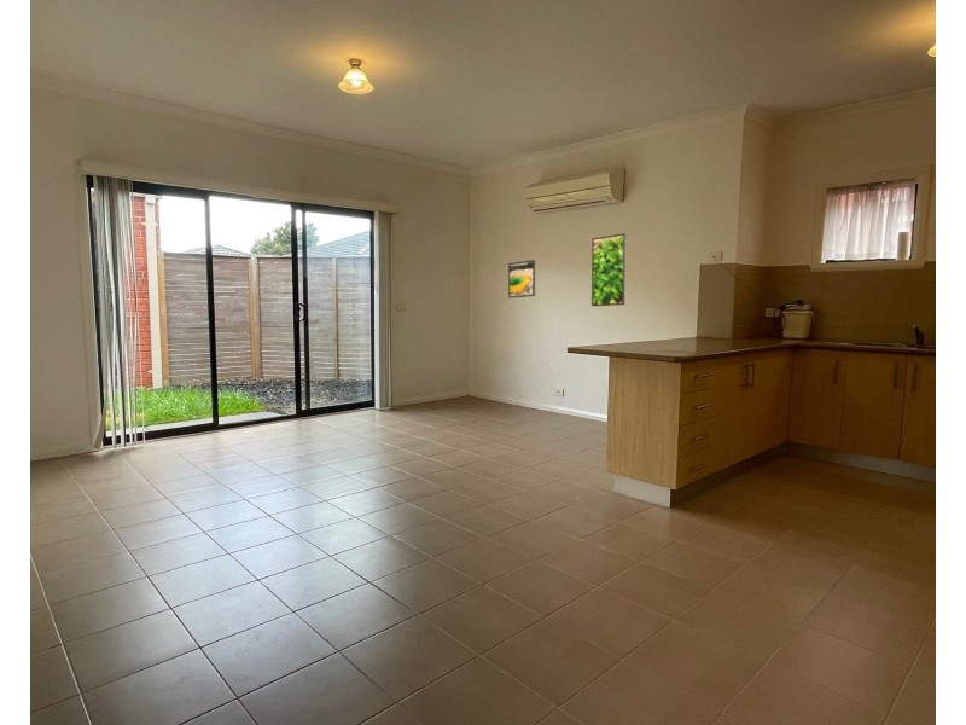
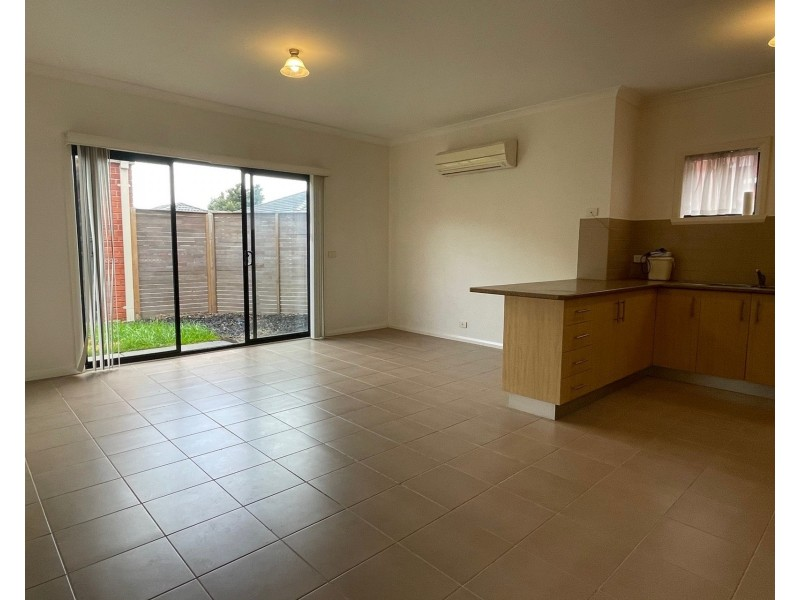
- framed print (520, 279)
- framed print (607, 271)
